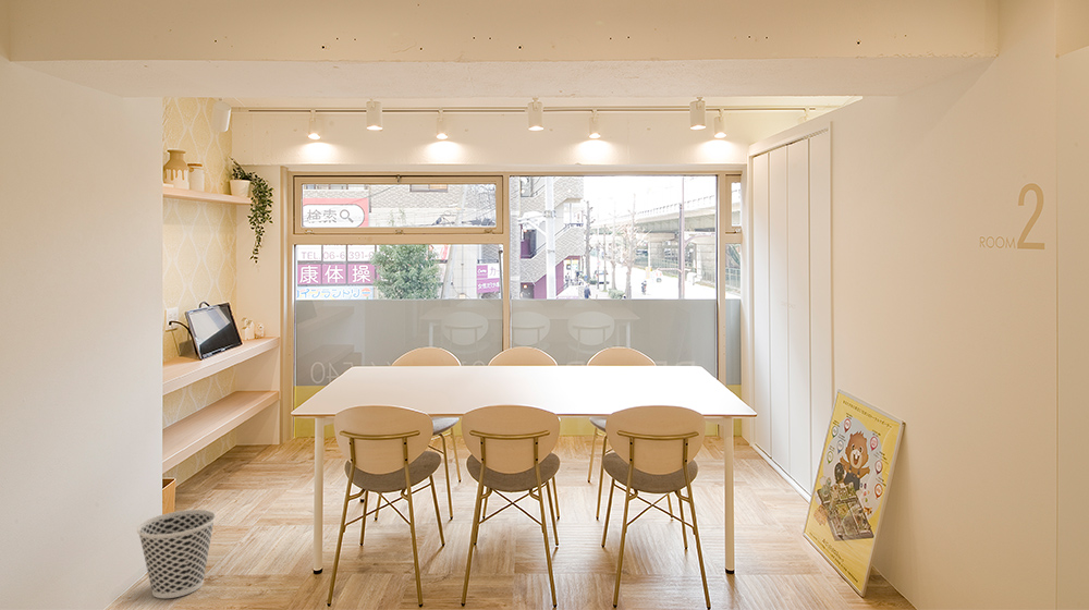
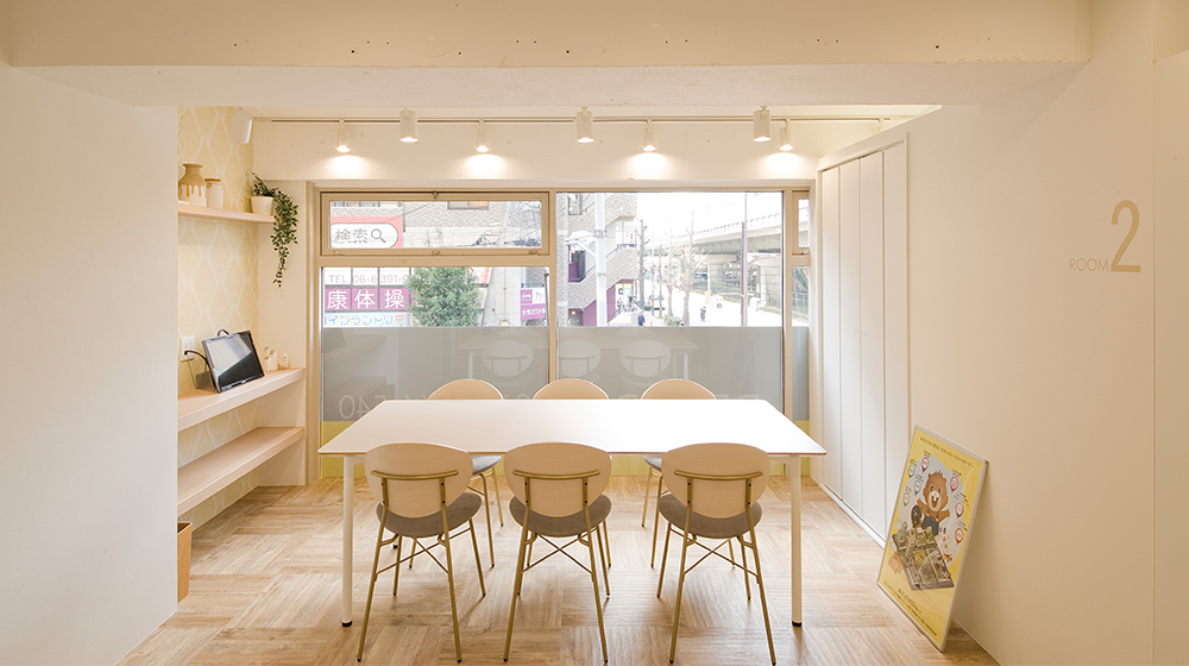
- wastebasket (178, 554)
